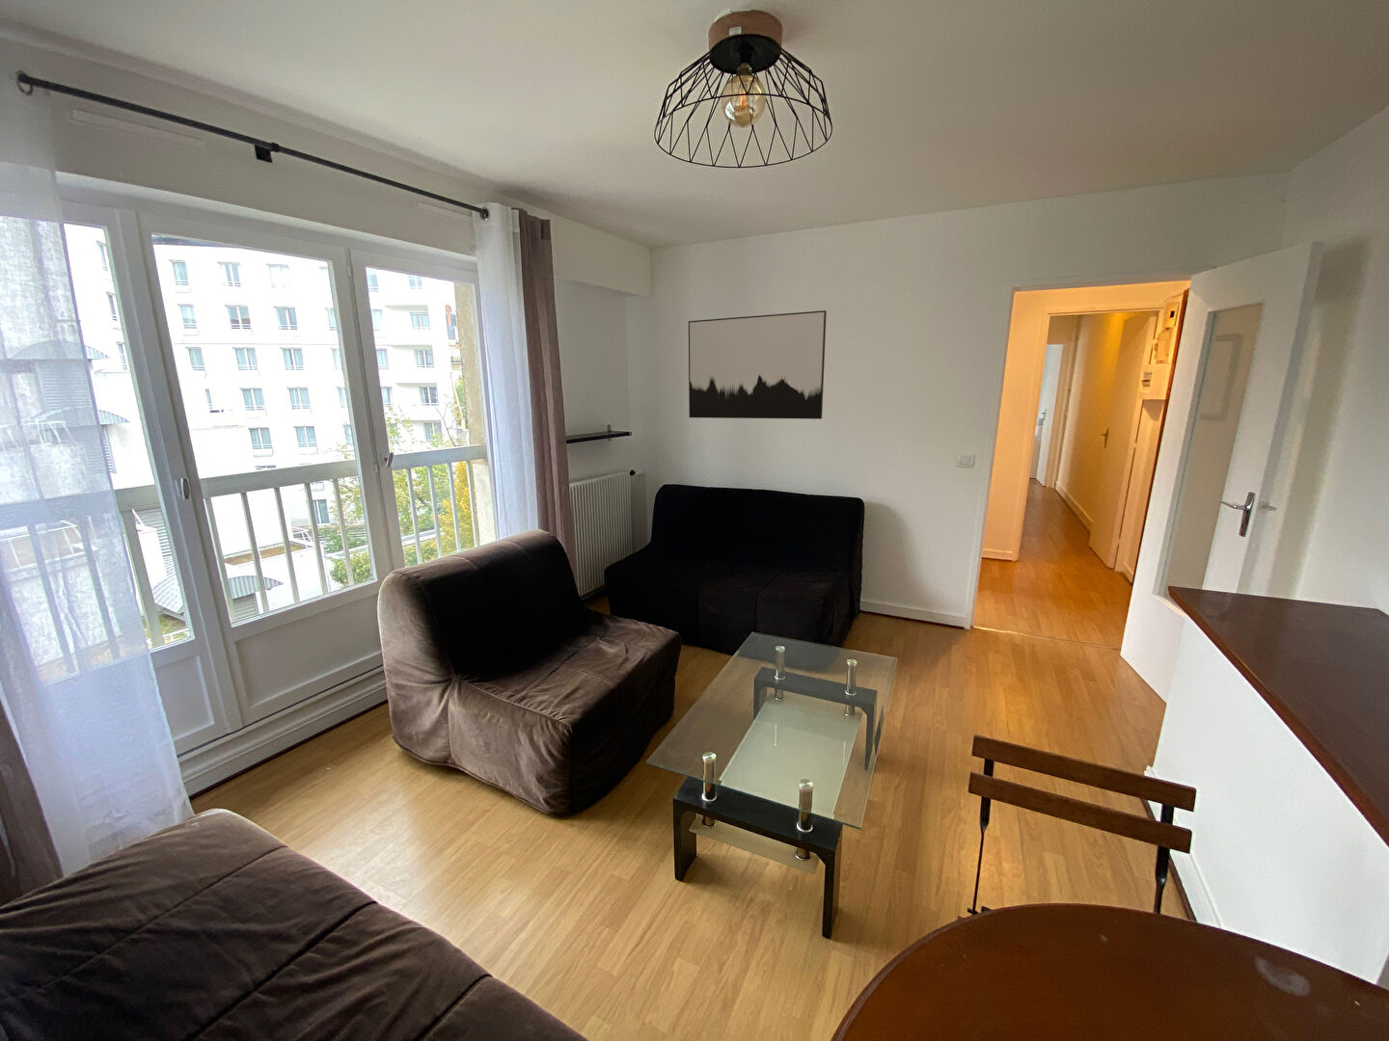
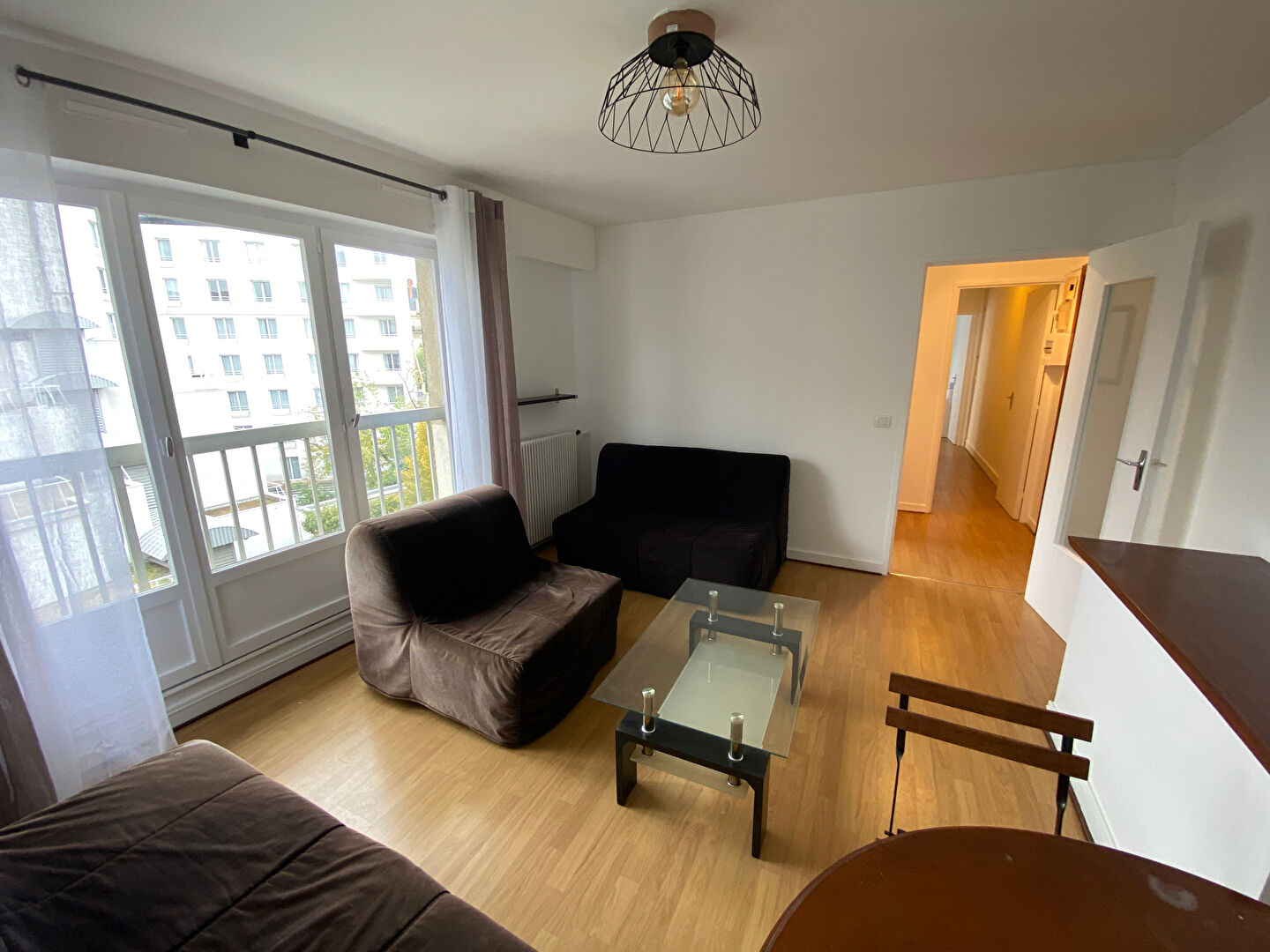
- wall art (752, 369)
